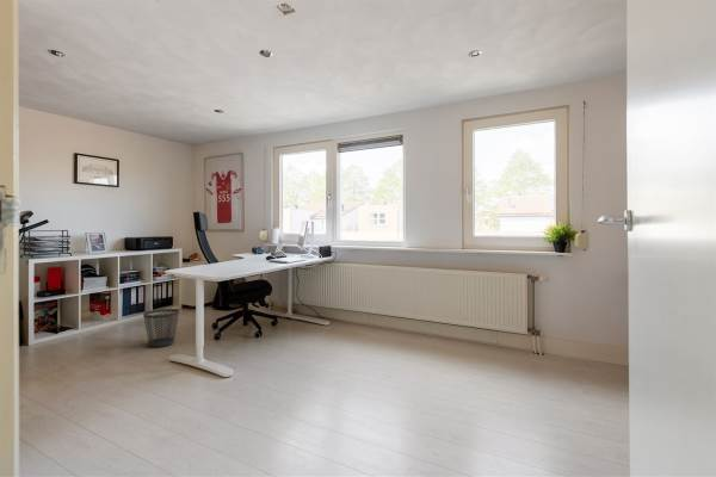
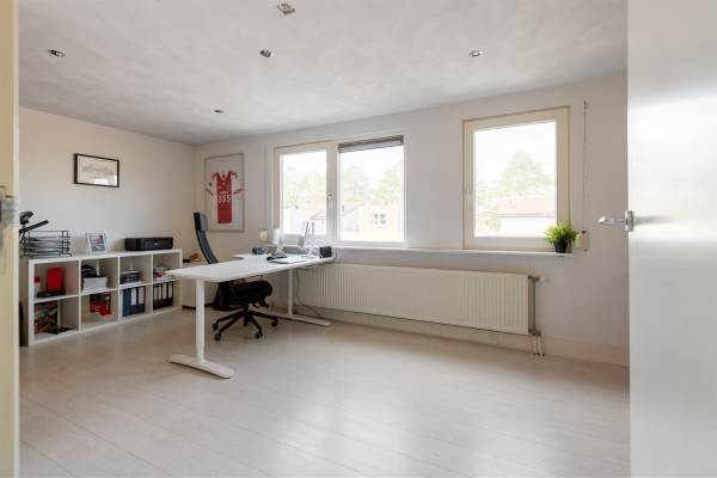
- wastebasket (161, 328)
